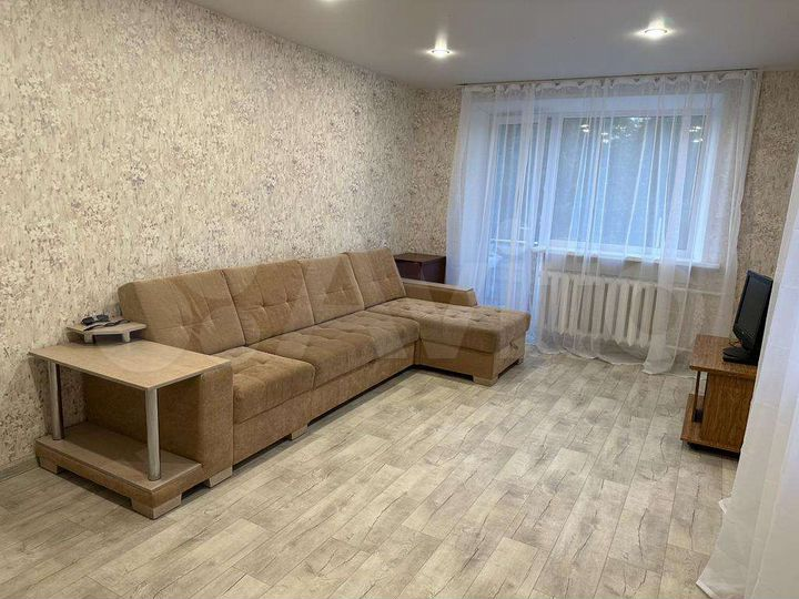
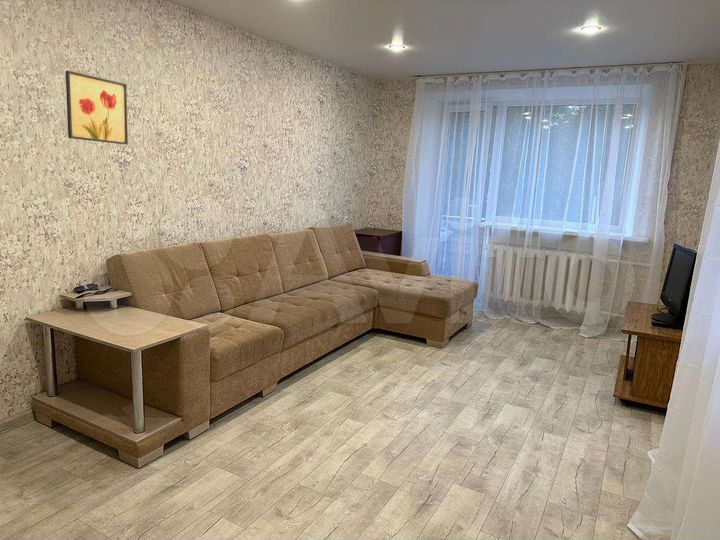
+ wall art (97, 109)
